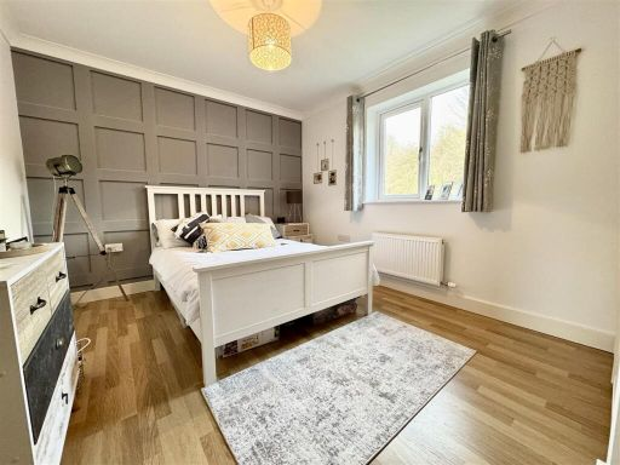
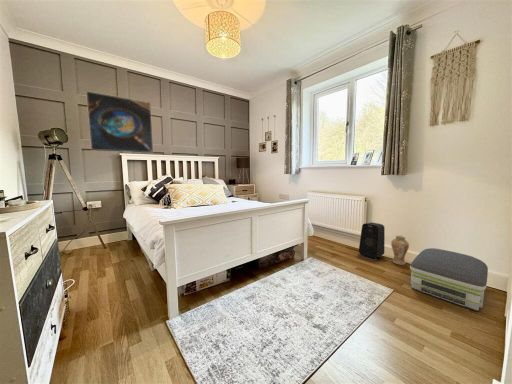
+ vase (399, 249)
+ speaker (371, 240)
+ air purifier (447, 271)
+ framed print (122, 124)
